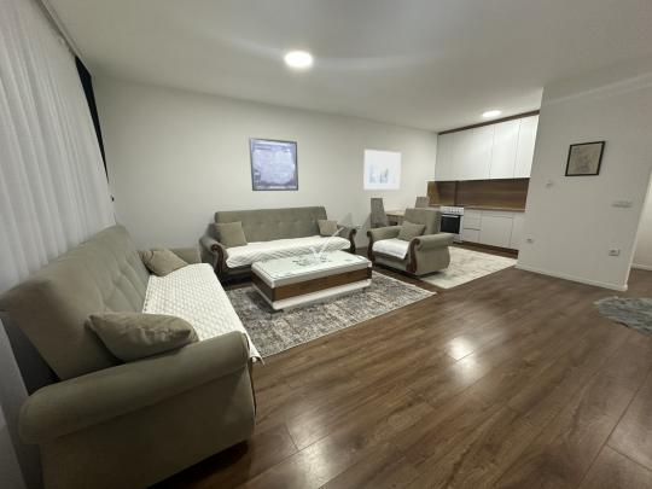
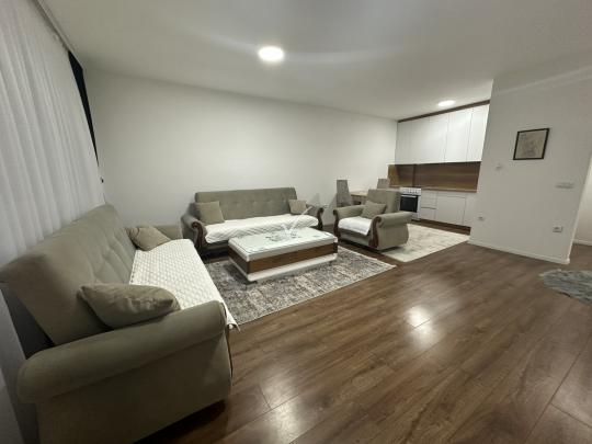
- wall art (274, 165)
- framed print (383, 170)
